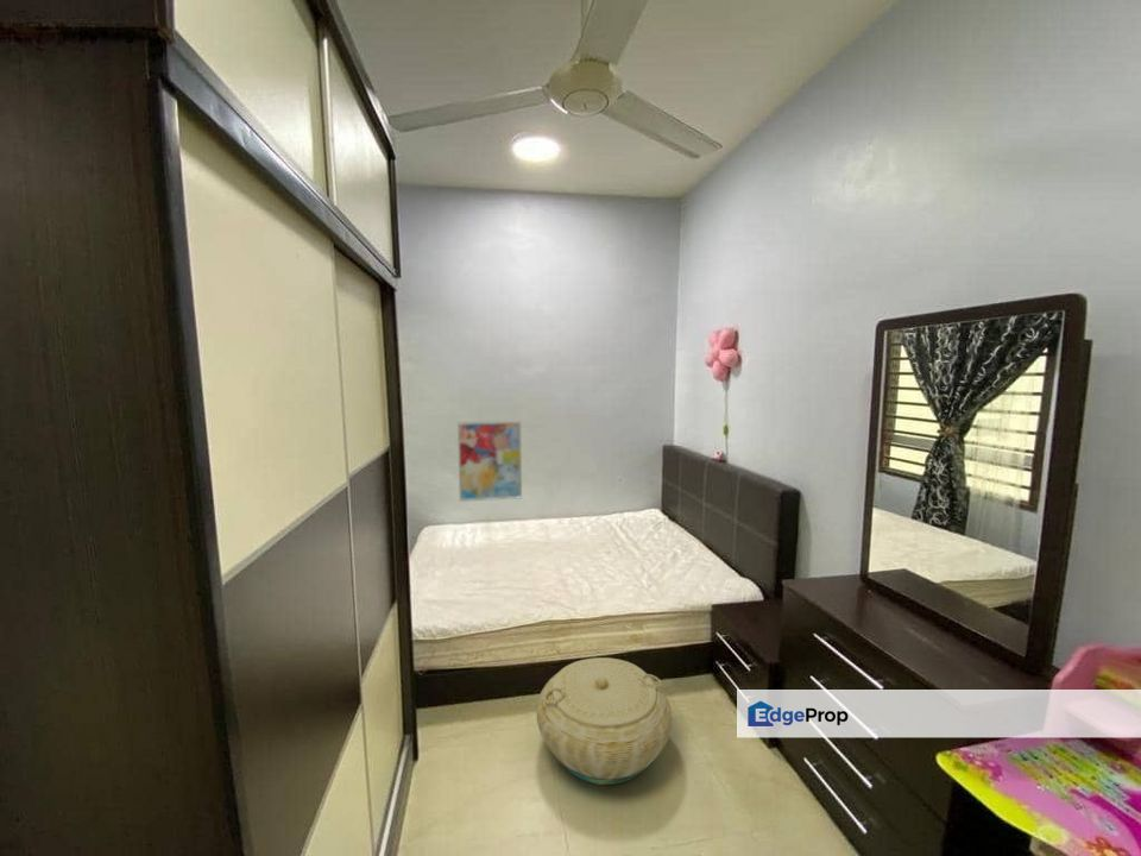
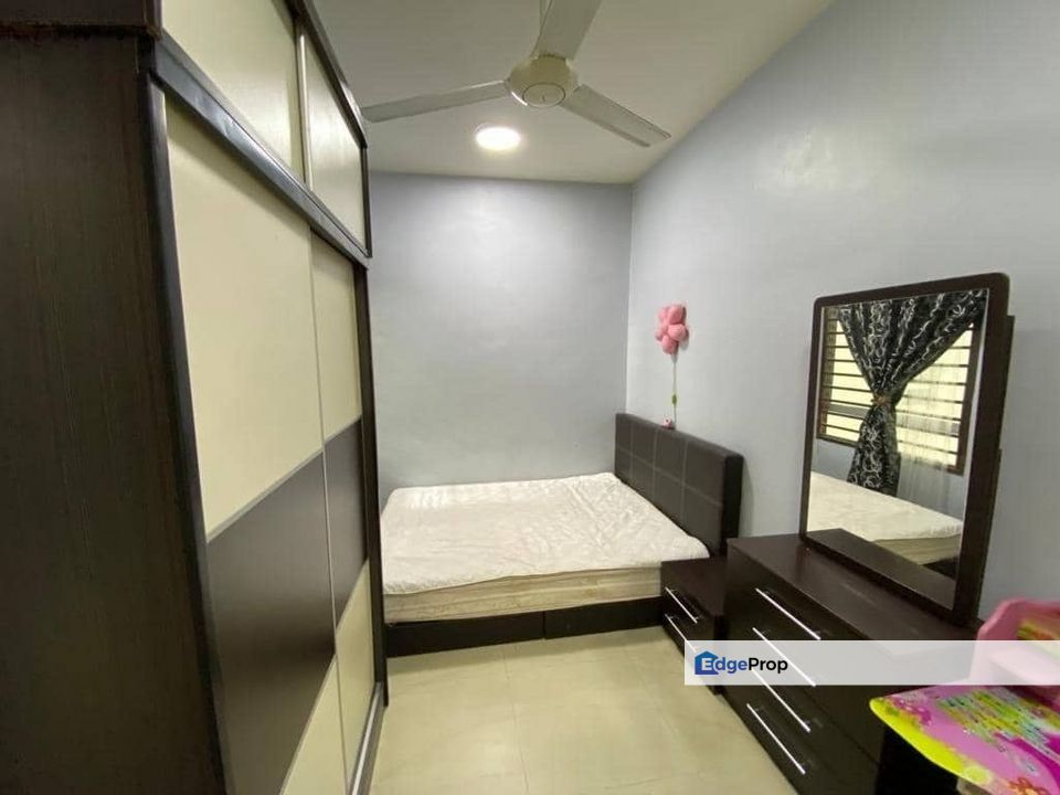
- basket (603, 713)
- wall art (490, 460)
